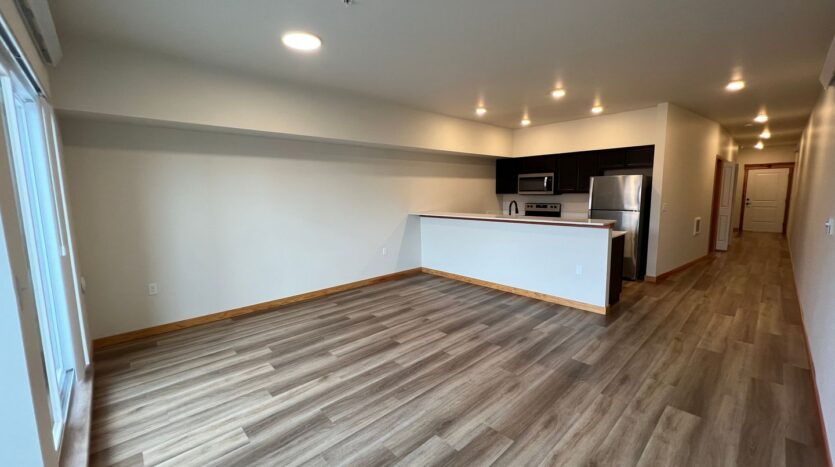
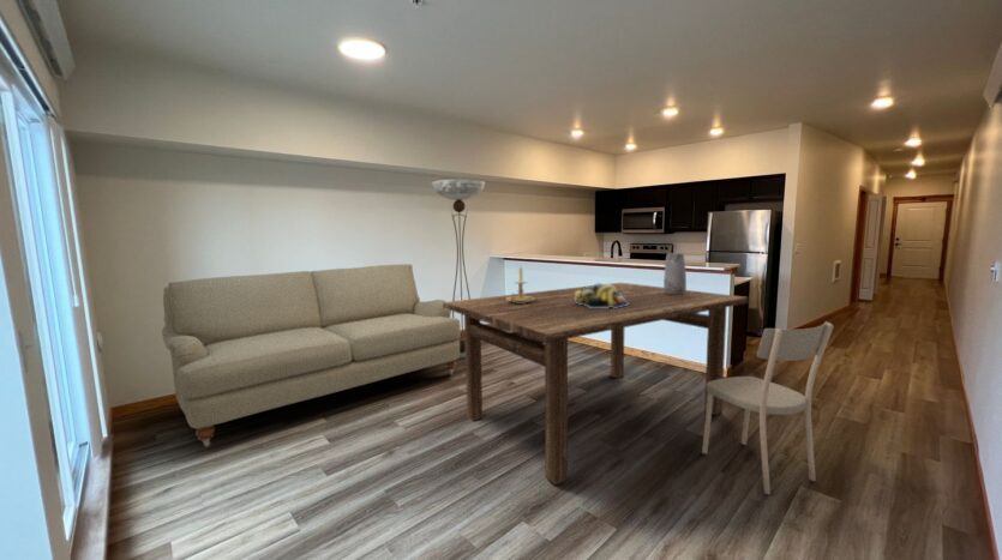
+ vase (674, 272)
+ fruit bowl (602, 294)
+ dining table (611, 357)
+ floor lamp (461, 270)
+ sofa (326, 331)
+ dining chair (760, 393)
+ candle holder (520, 283)
